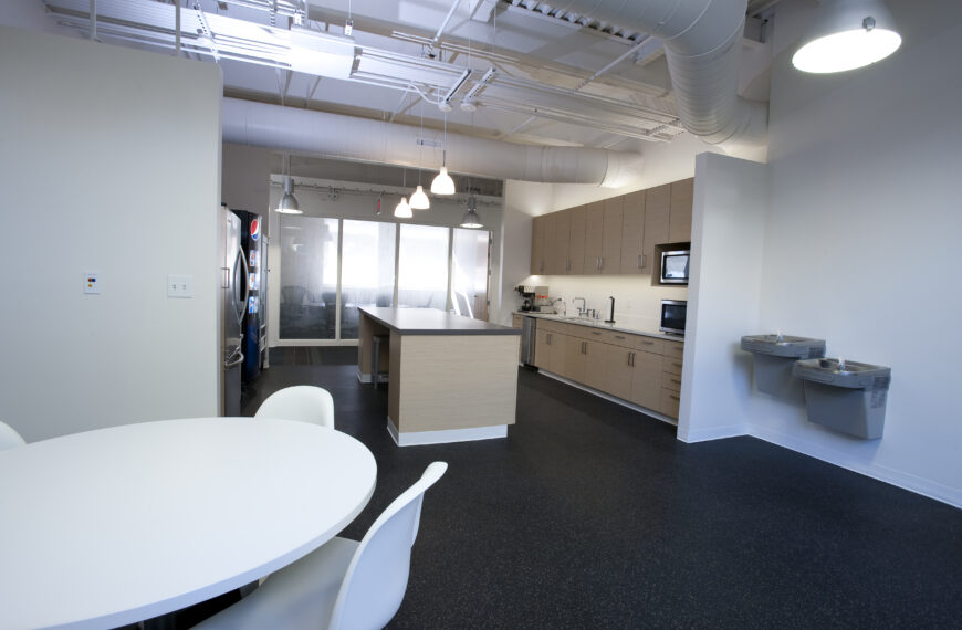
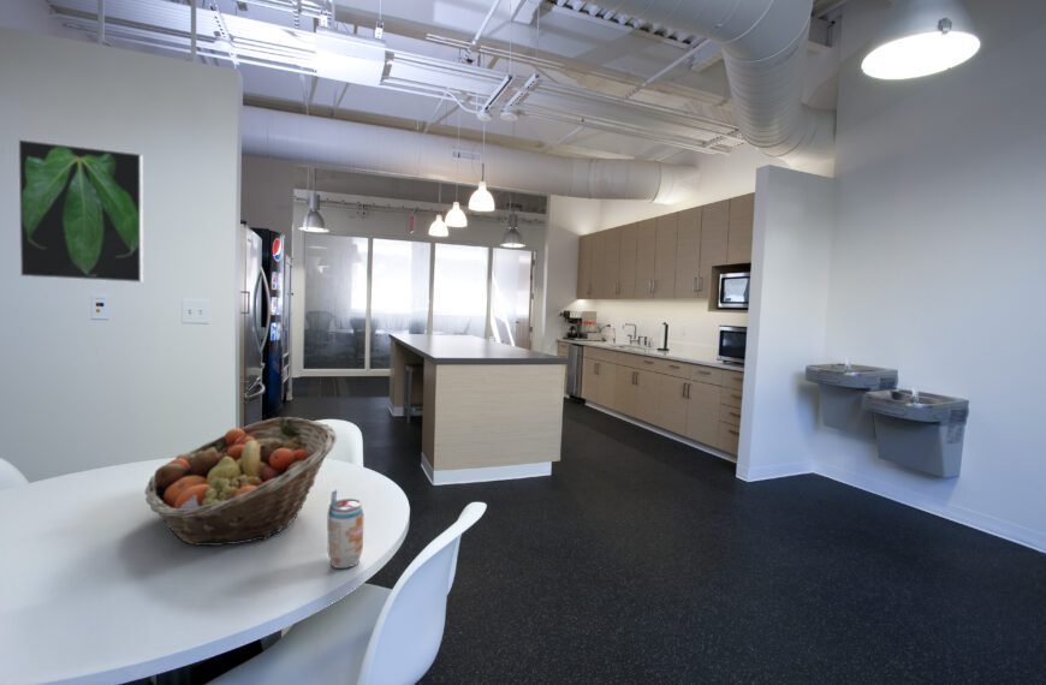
+ fruit basket (245, 472)
+ beverage can (345, 526)
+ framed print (83, 214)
